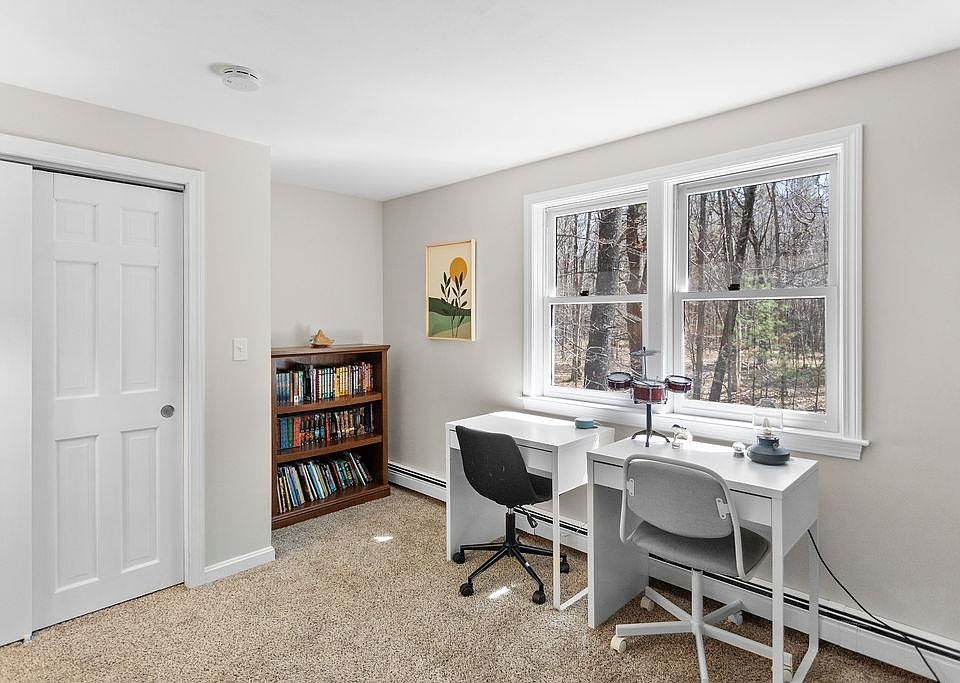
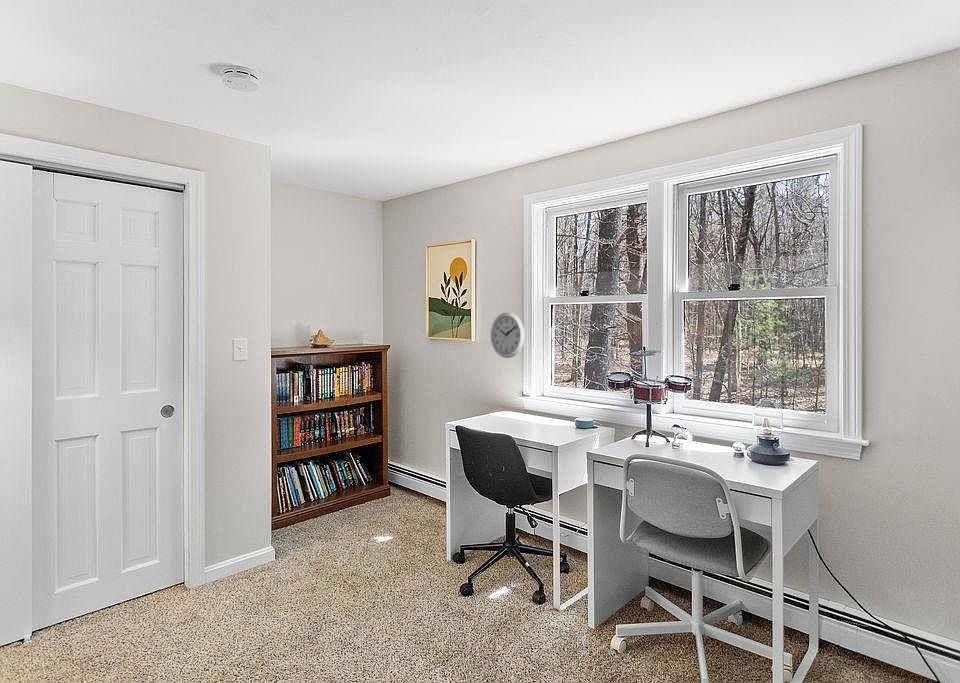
+ wall clock (506, 335)
